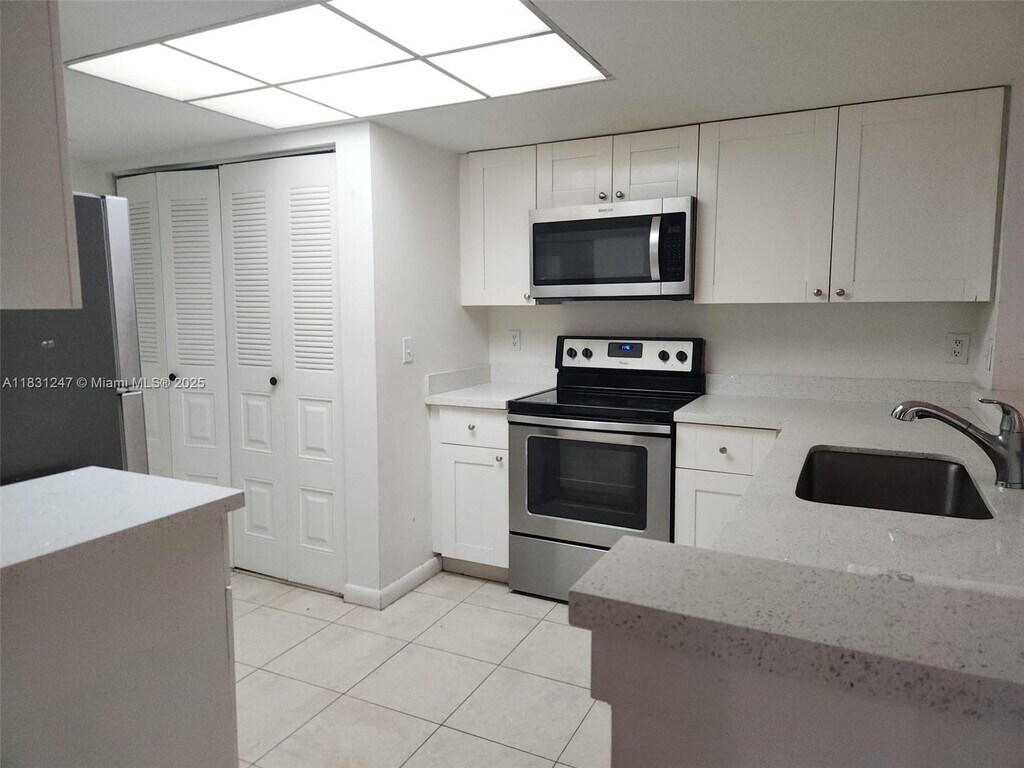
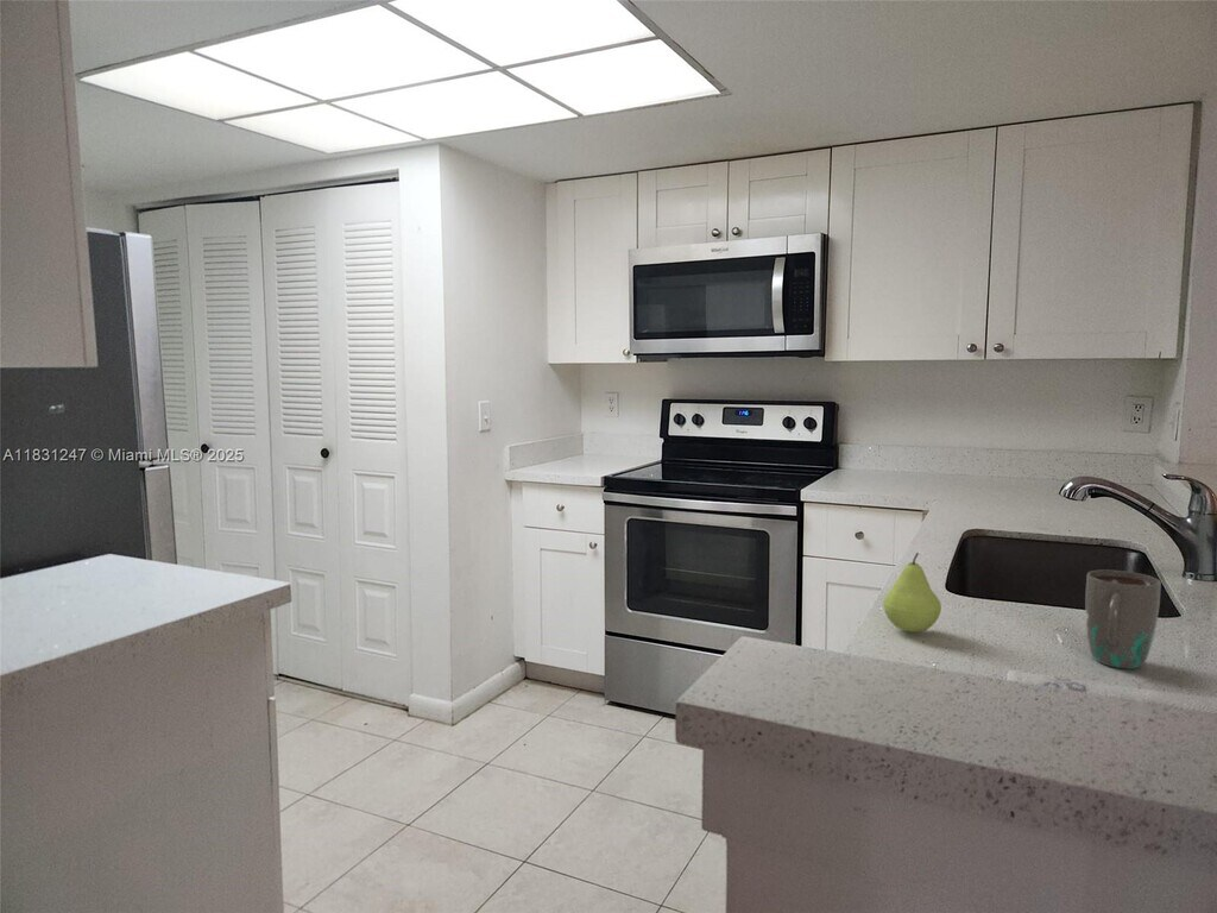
+ mug (1118, 623)
+ fruit (912, 591)
